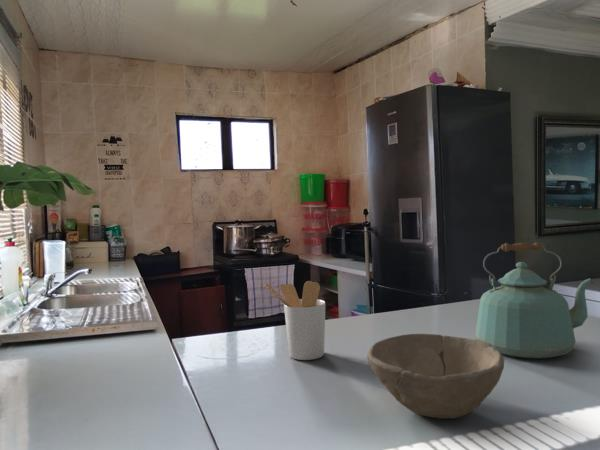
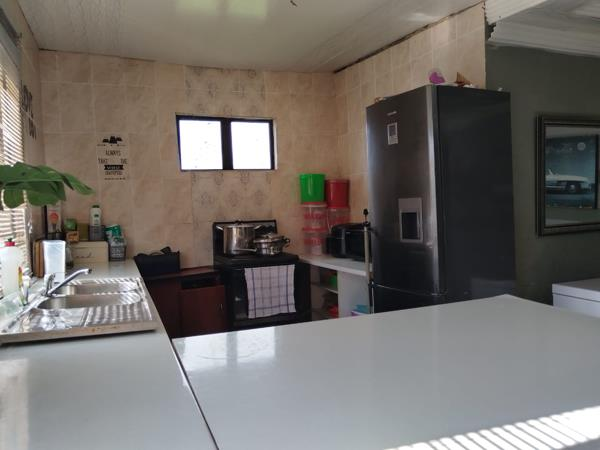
- kettle (532, 295)
- bowl (433, 378)
- utensil holder (294, 317)
